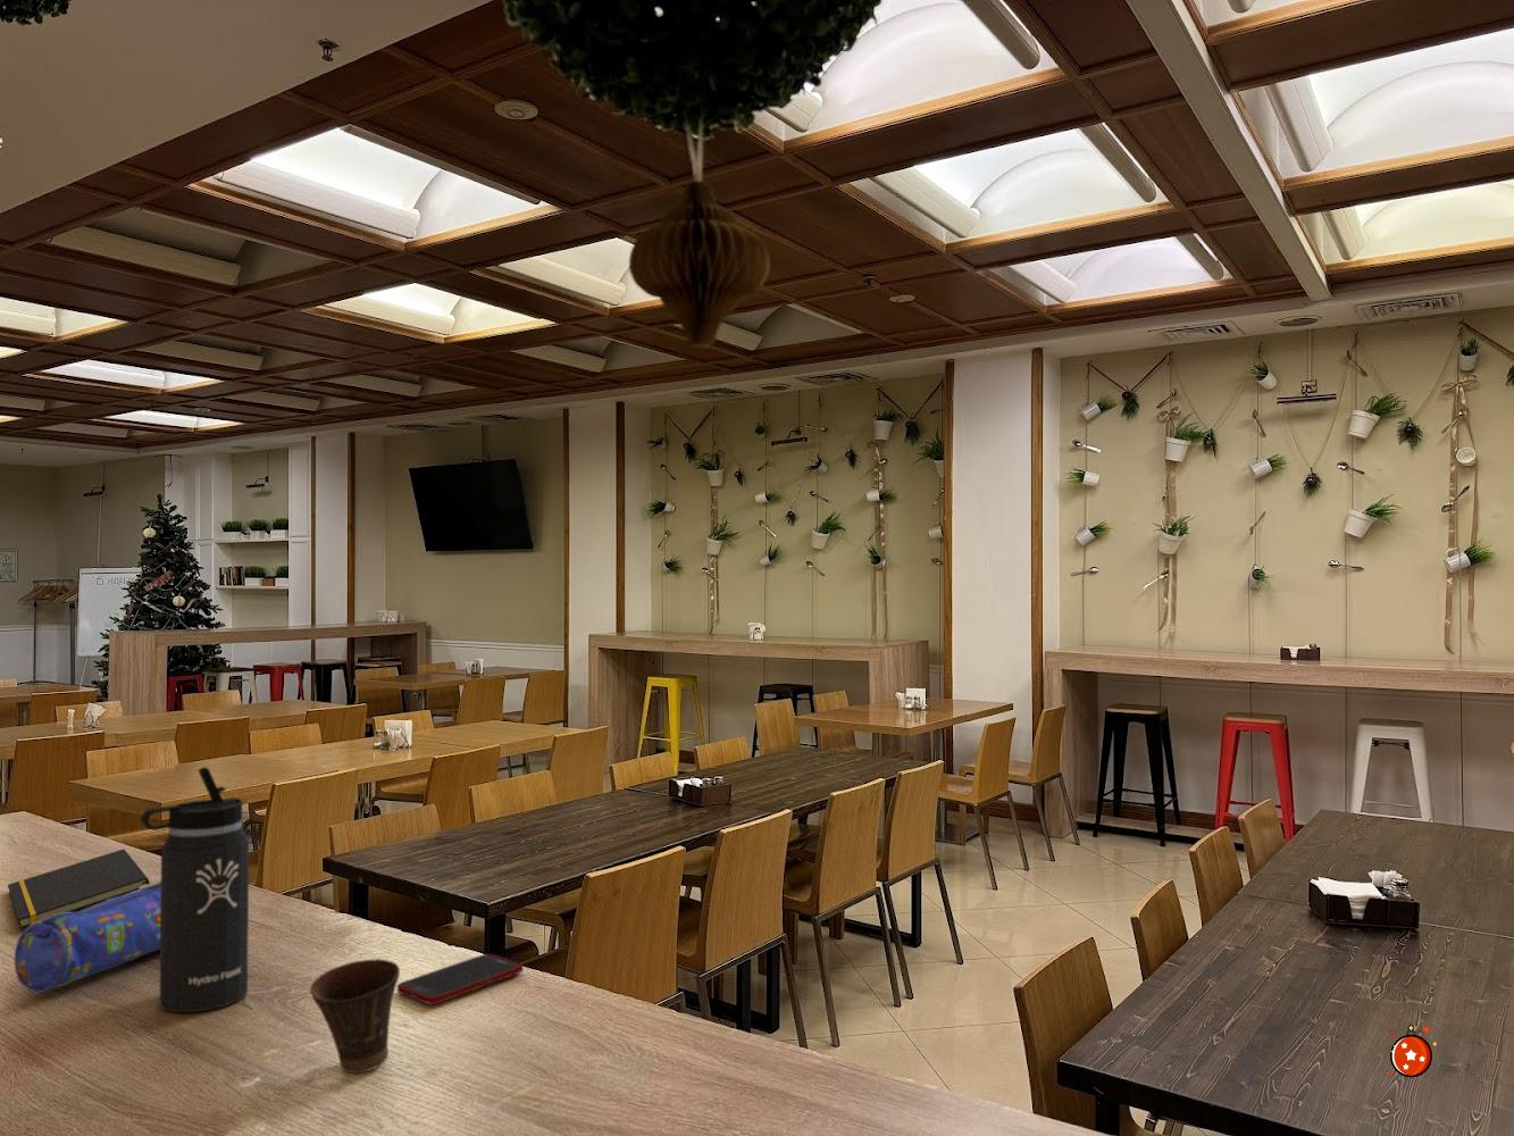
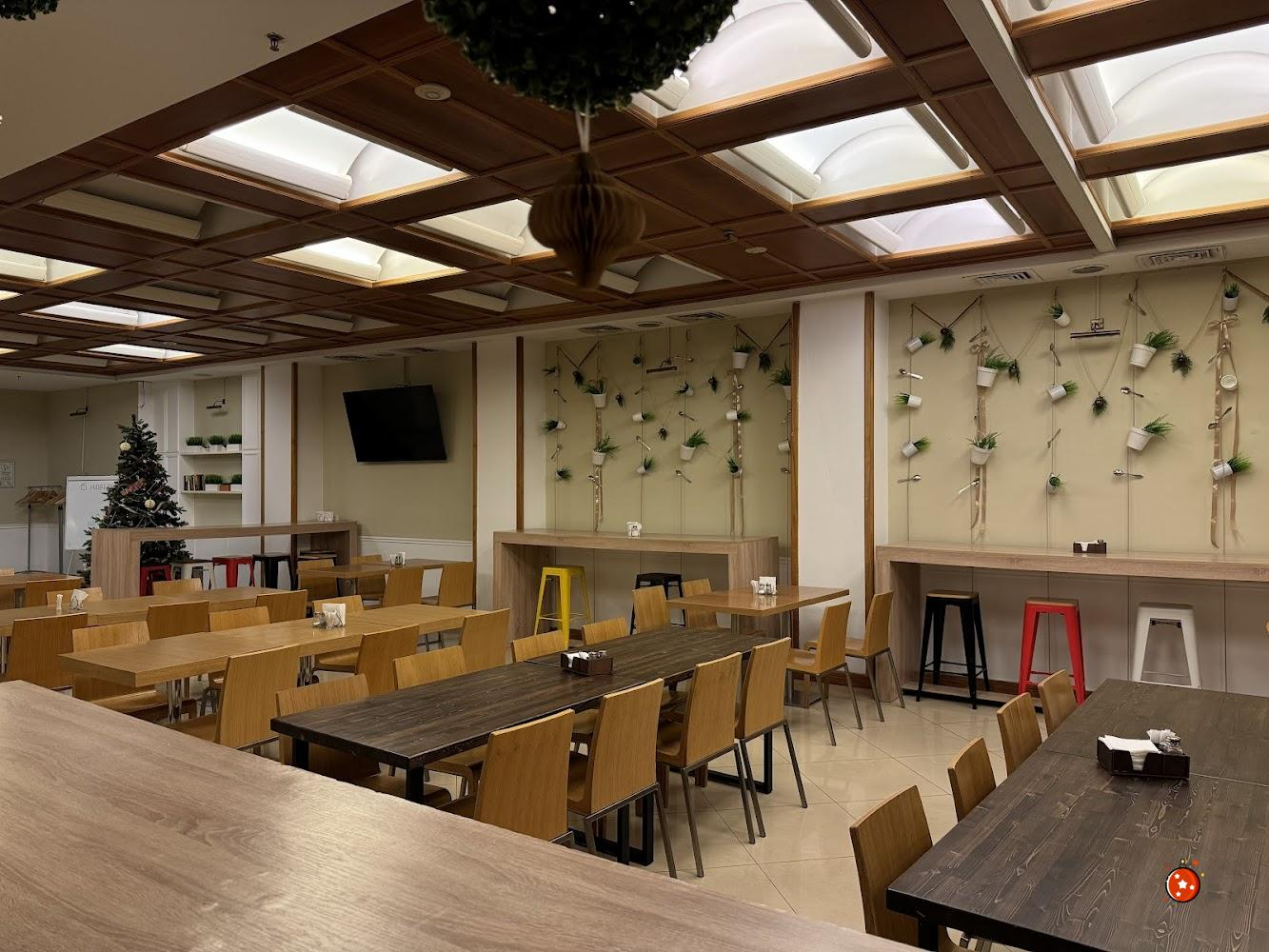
- cup (354, 1020)
- pencil case (111, 930)
- notepad (76, 885)
- thermos bottle (196, 883)
- cell phone (462, 978)
